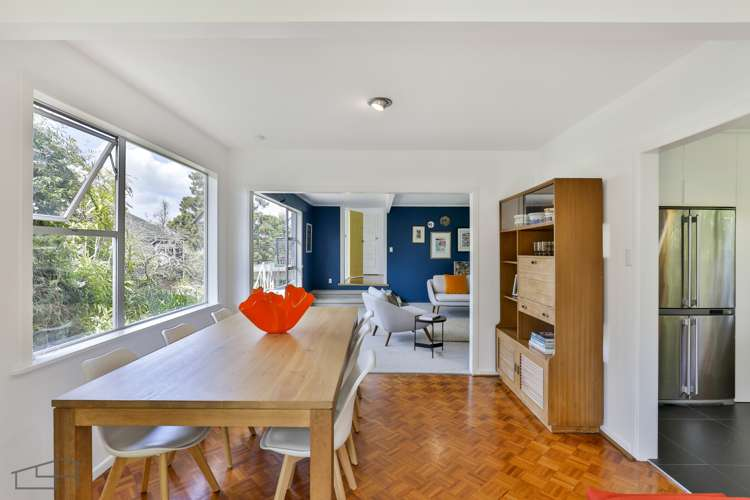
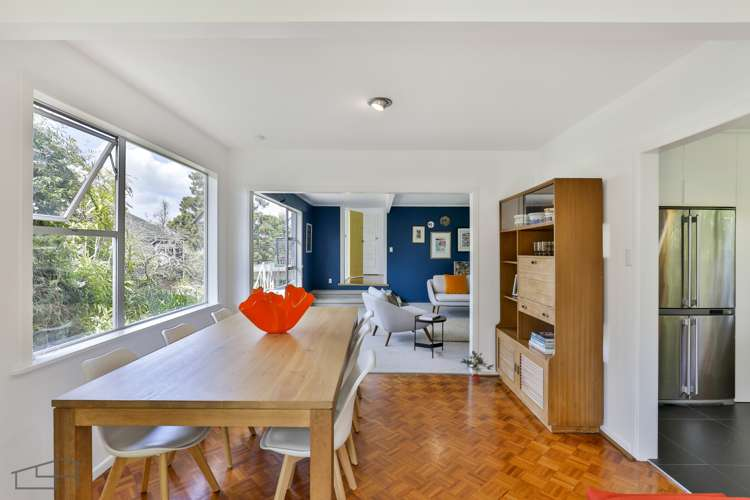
+ potted plant (477, 365)
